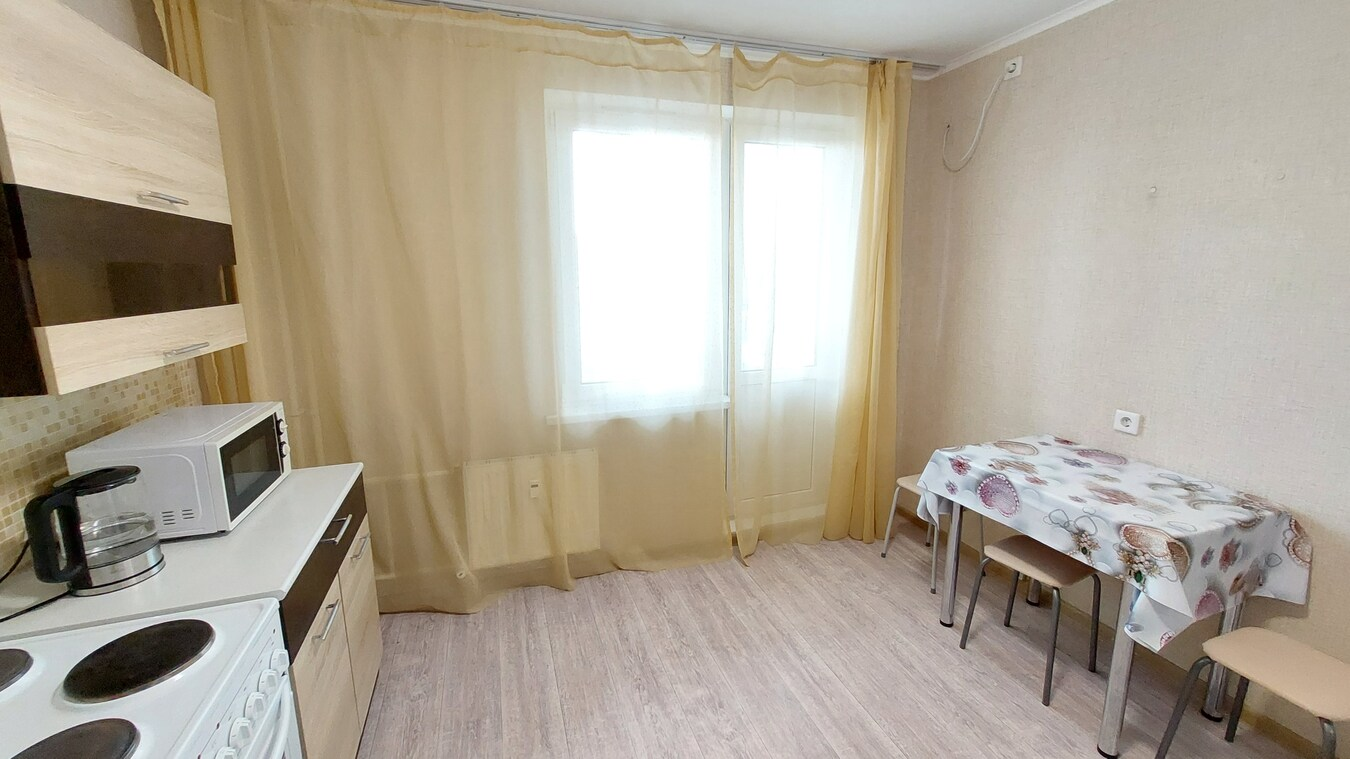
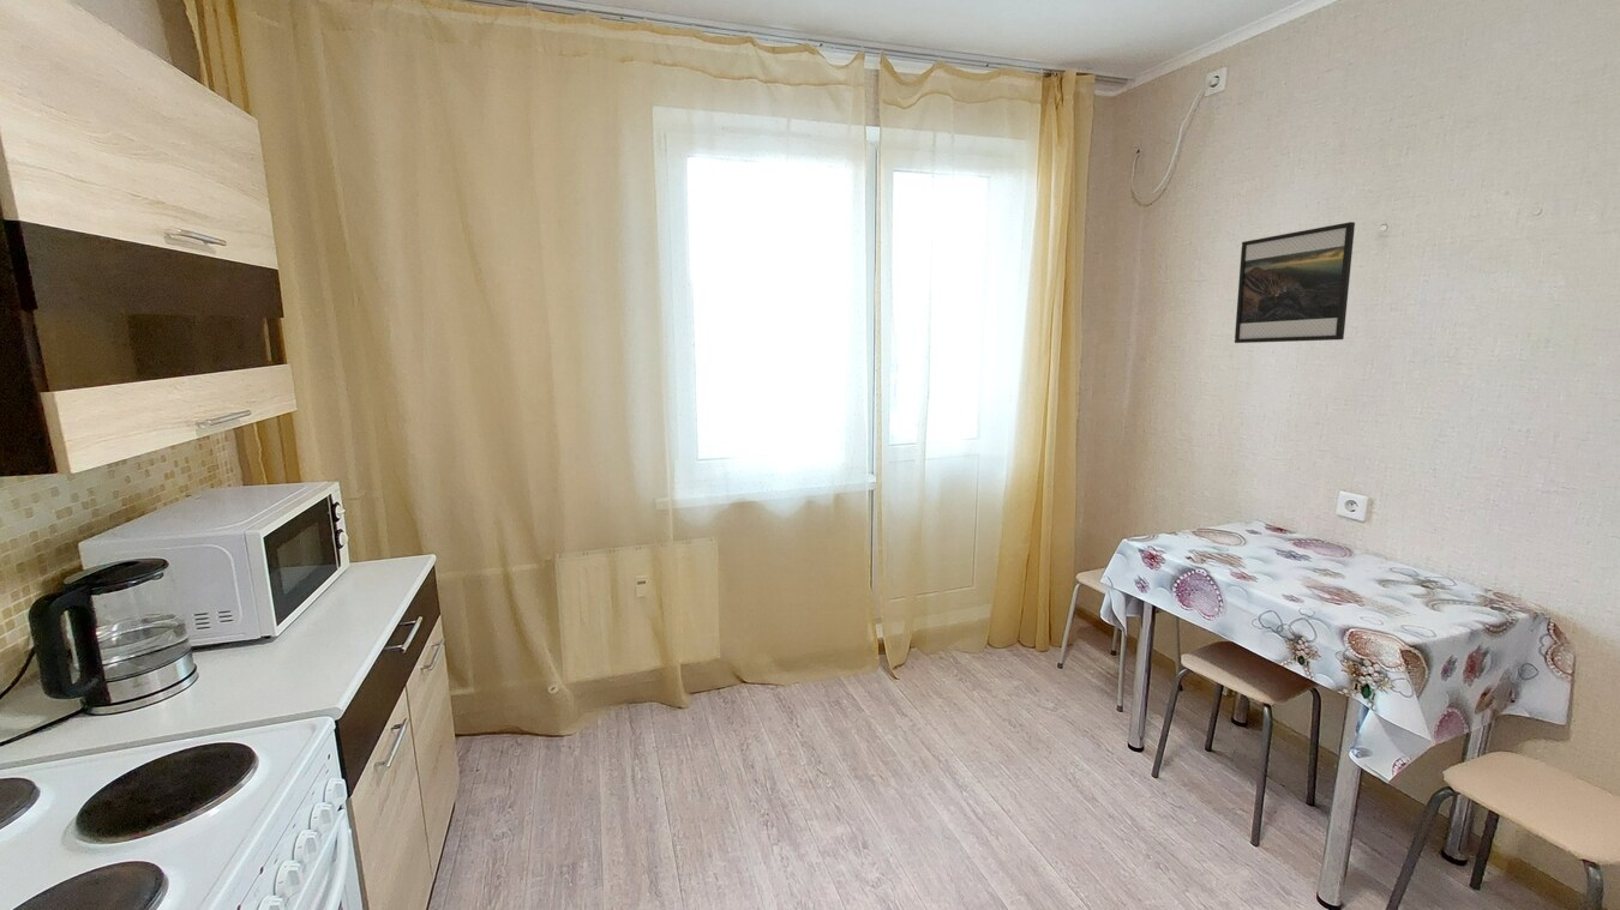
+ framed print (1289, 287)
